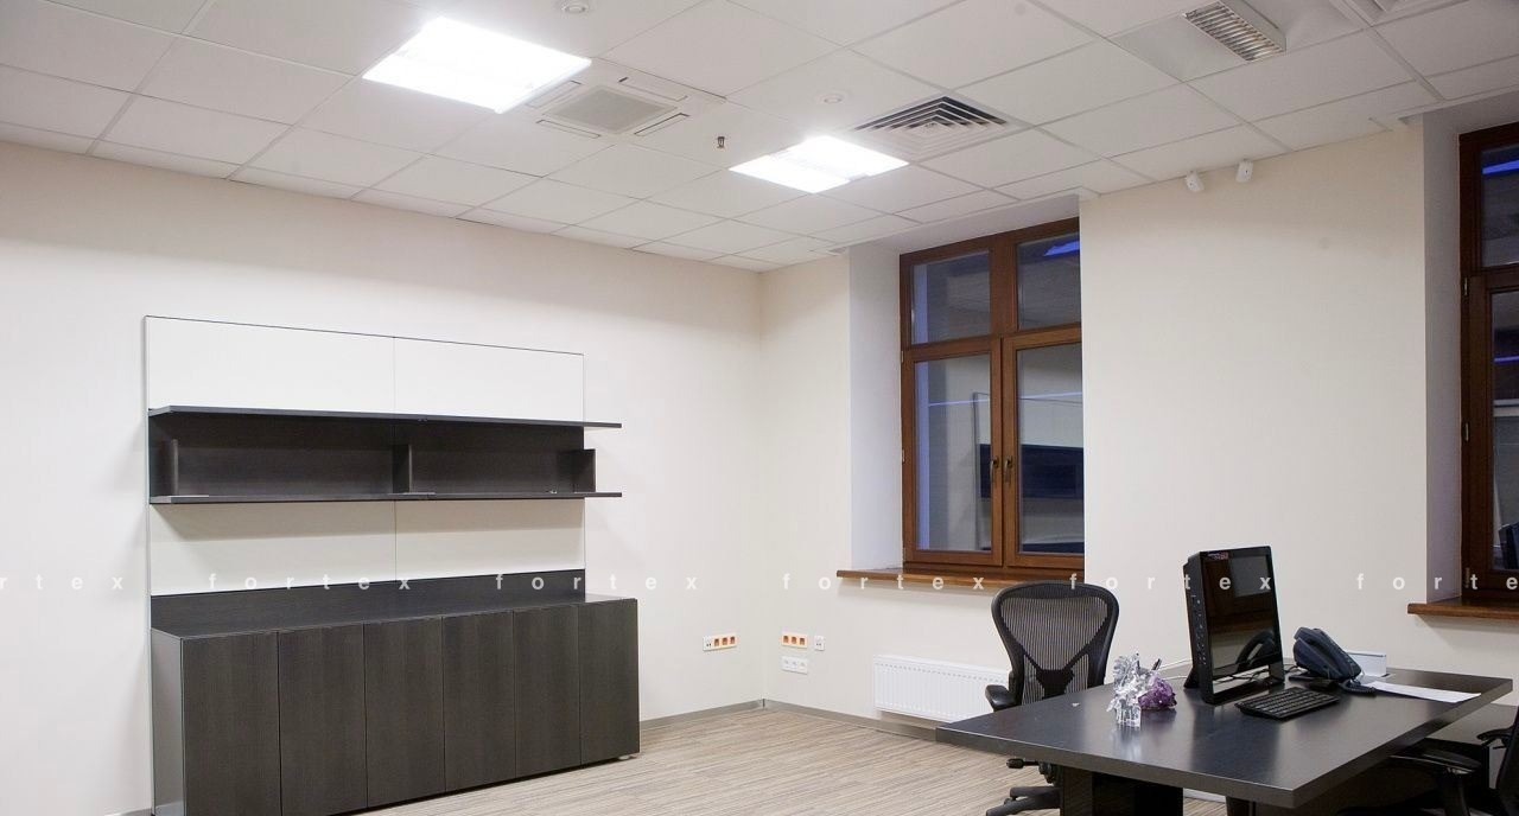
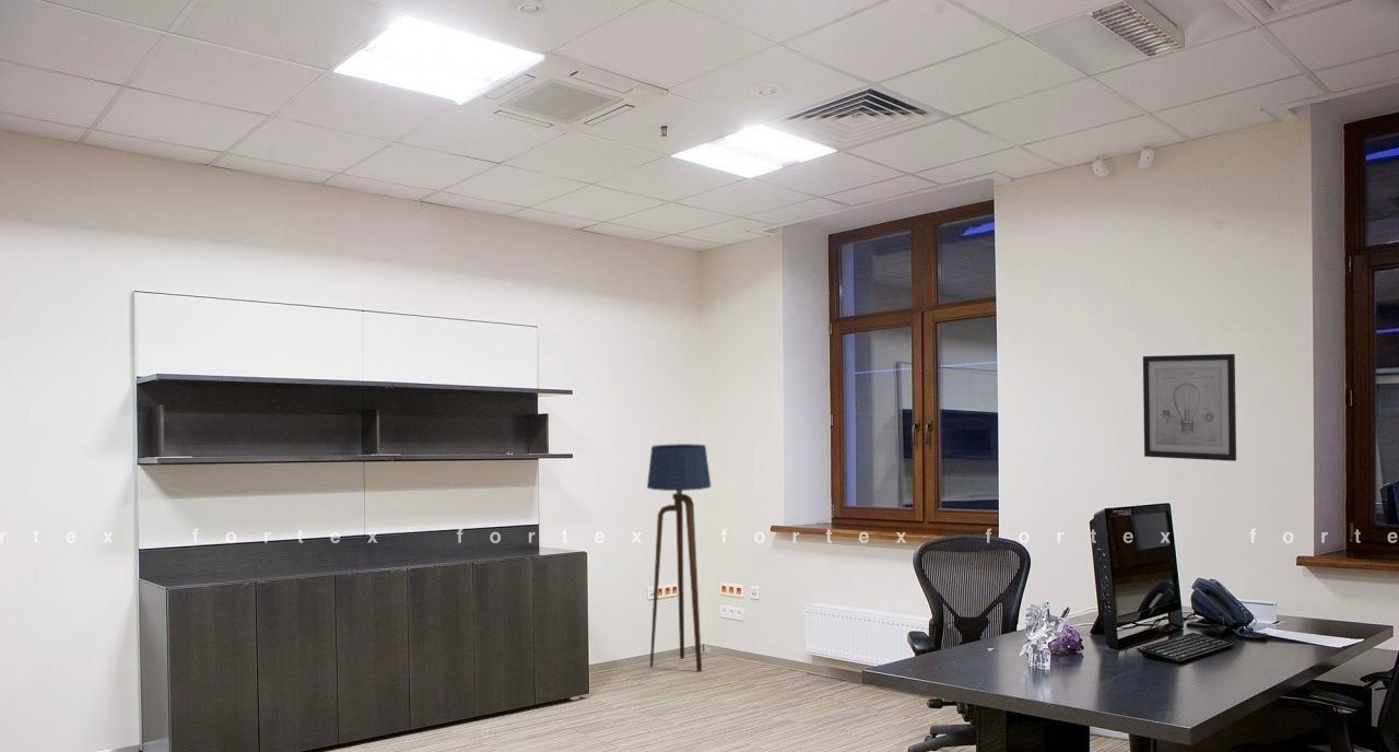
+ wall art (1188, 407)
+ floor lamp (680, 556)
